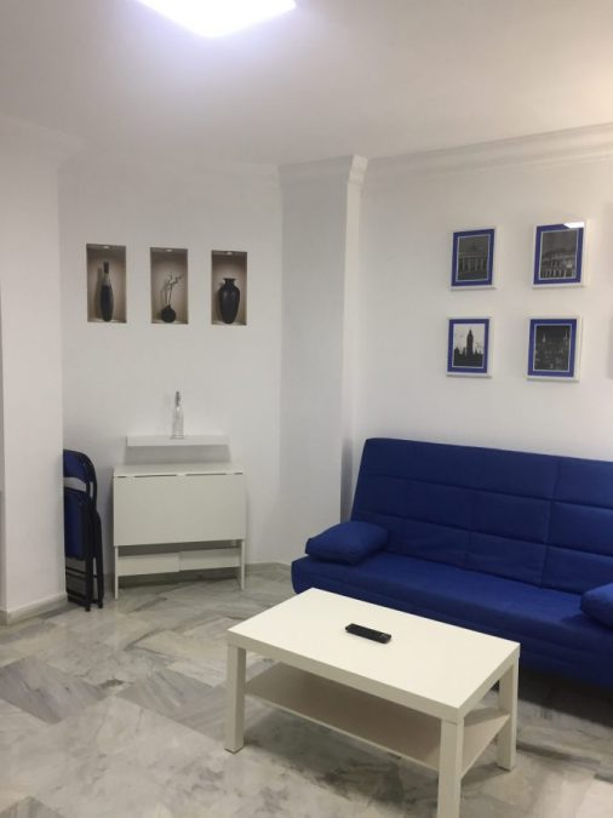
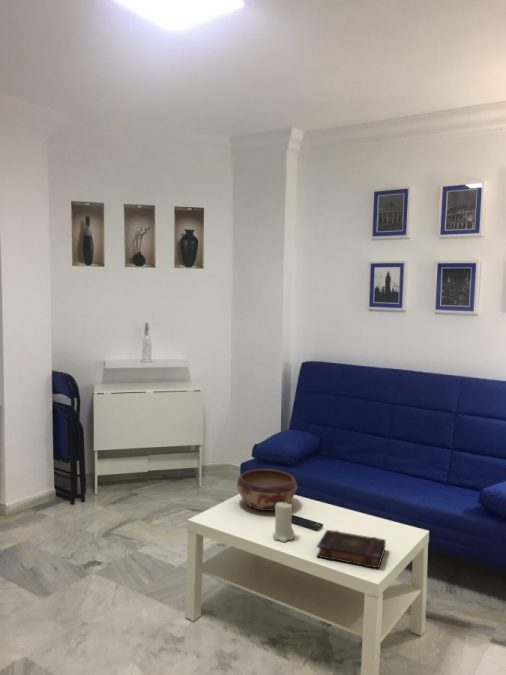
+ candle (283, 519)
+ book (351, 547)
+ decorative bowl (266, 490)
